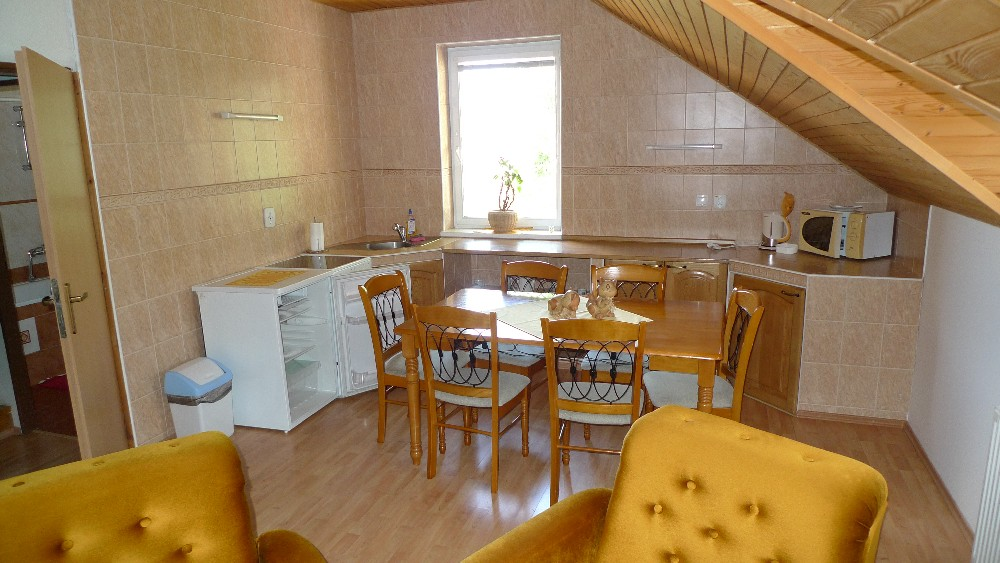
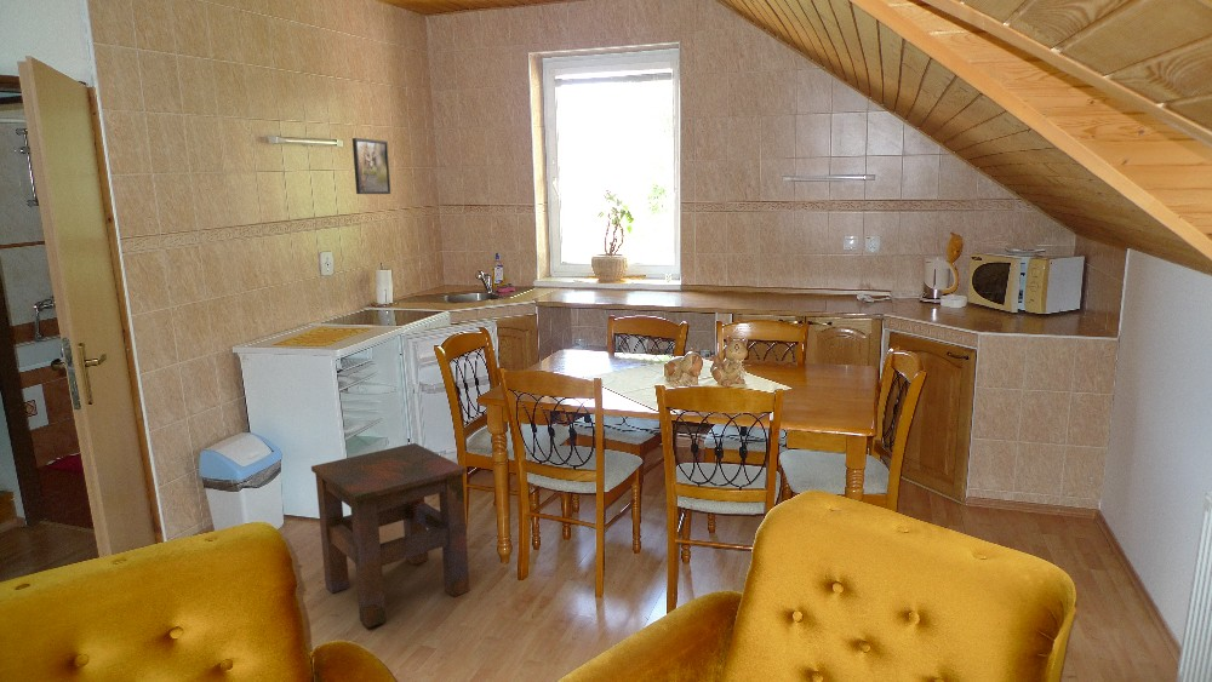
+ side table (389, 523)
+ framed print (372, 166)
